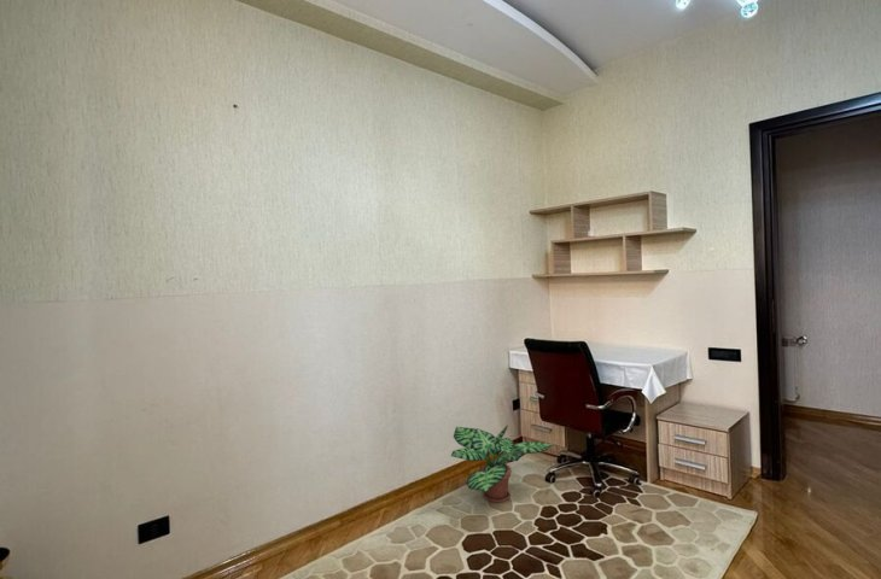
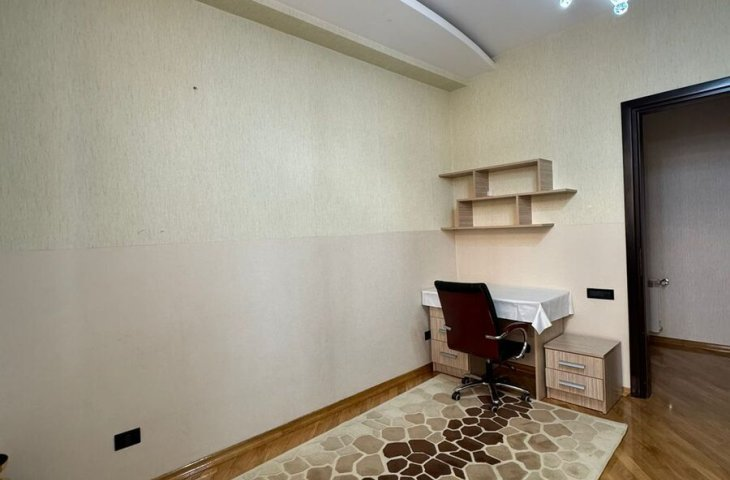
- potted plant (489, 457)
